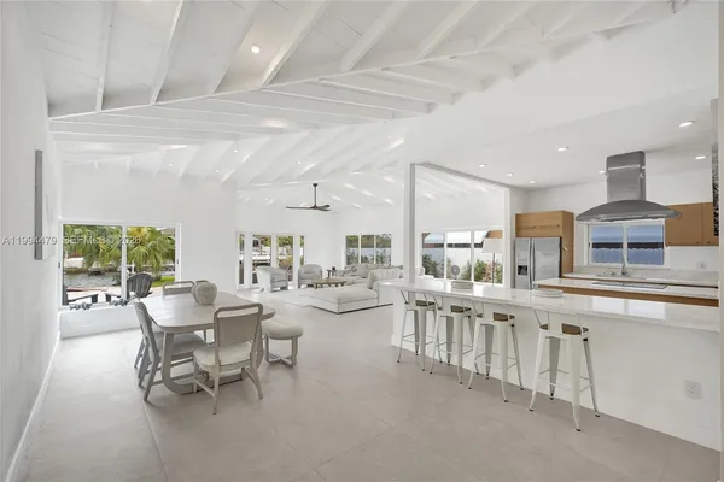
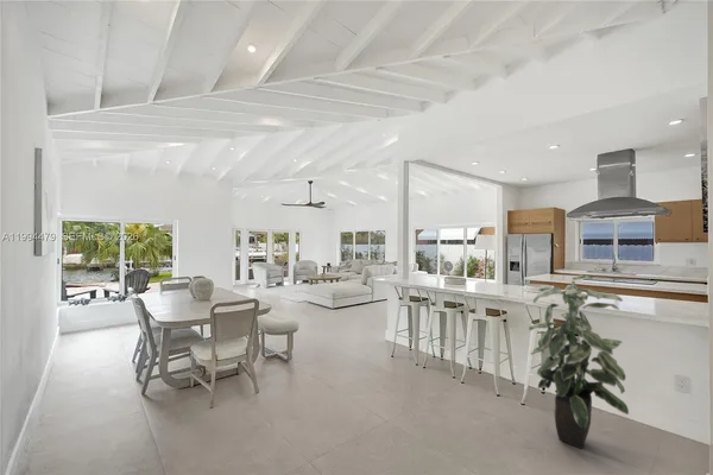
+ indoor plant (576, 361)
